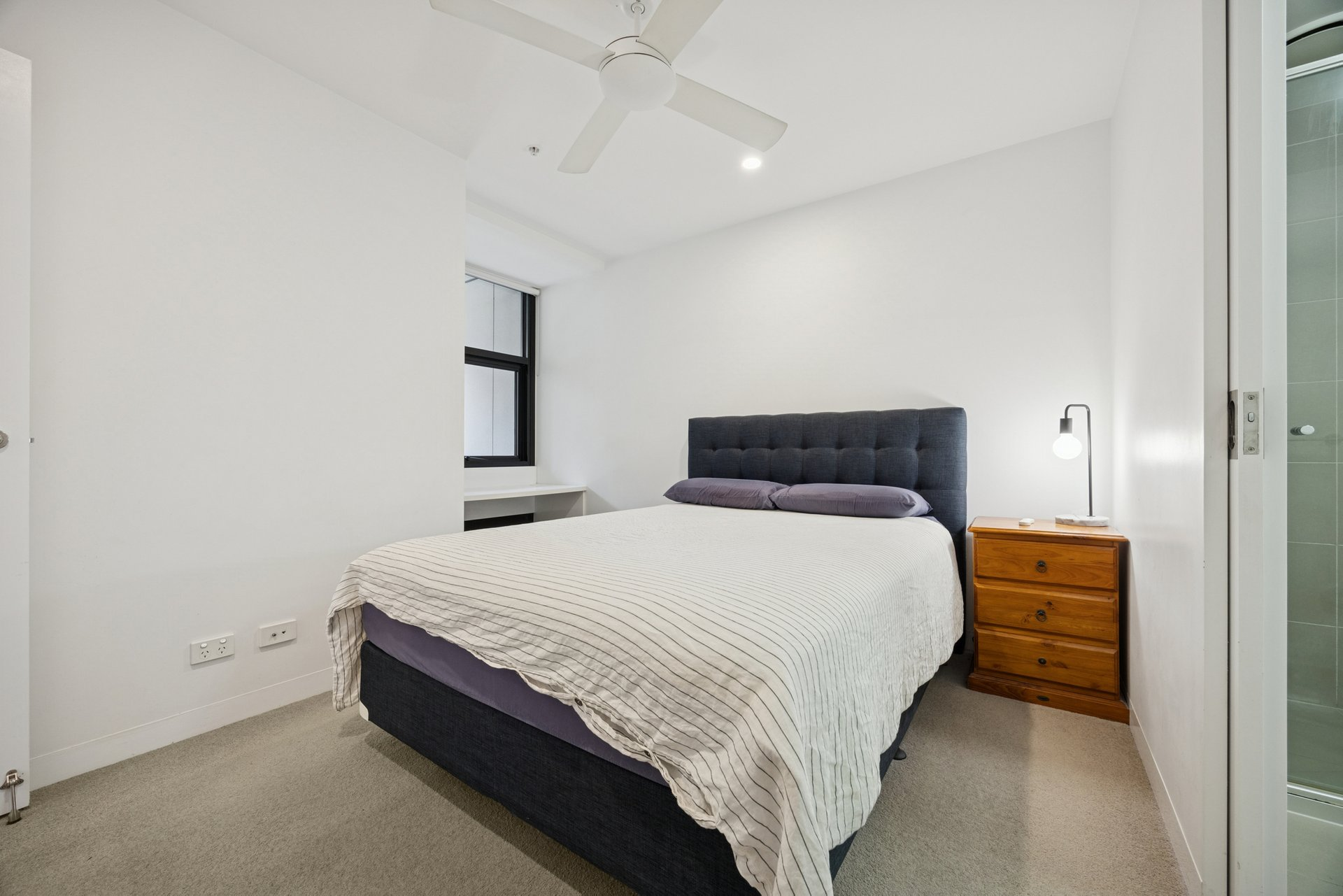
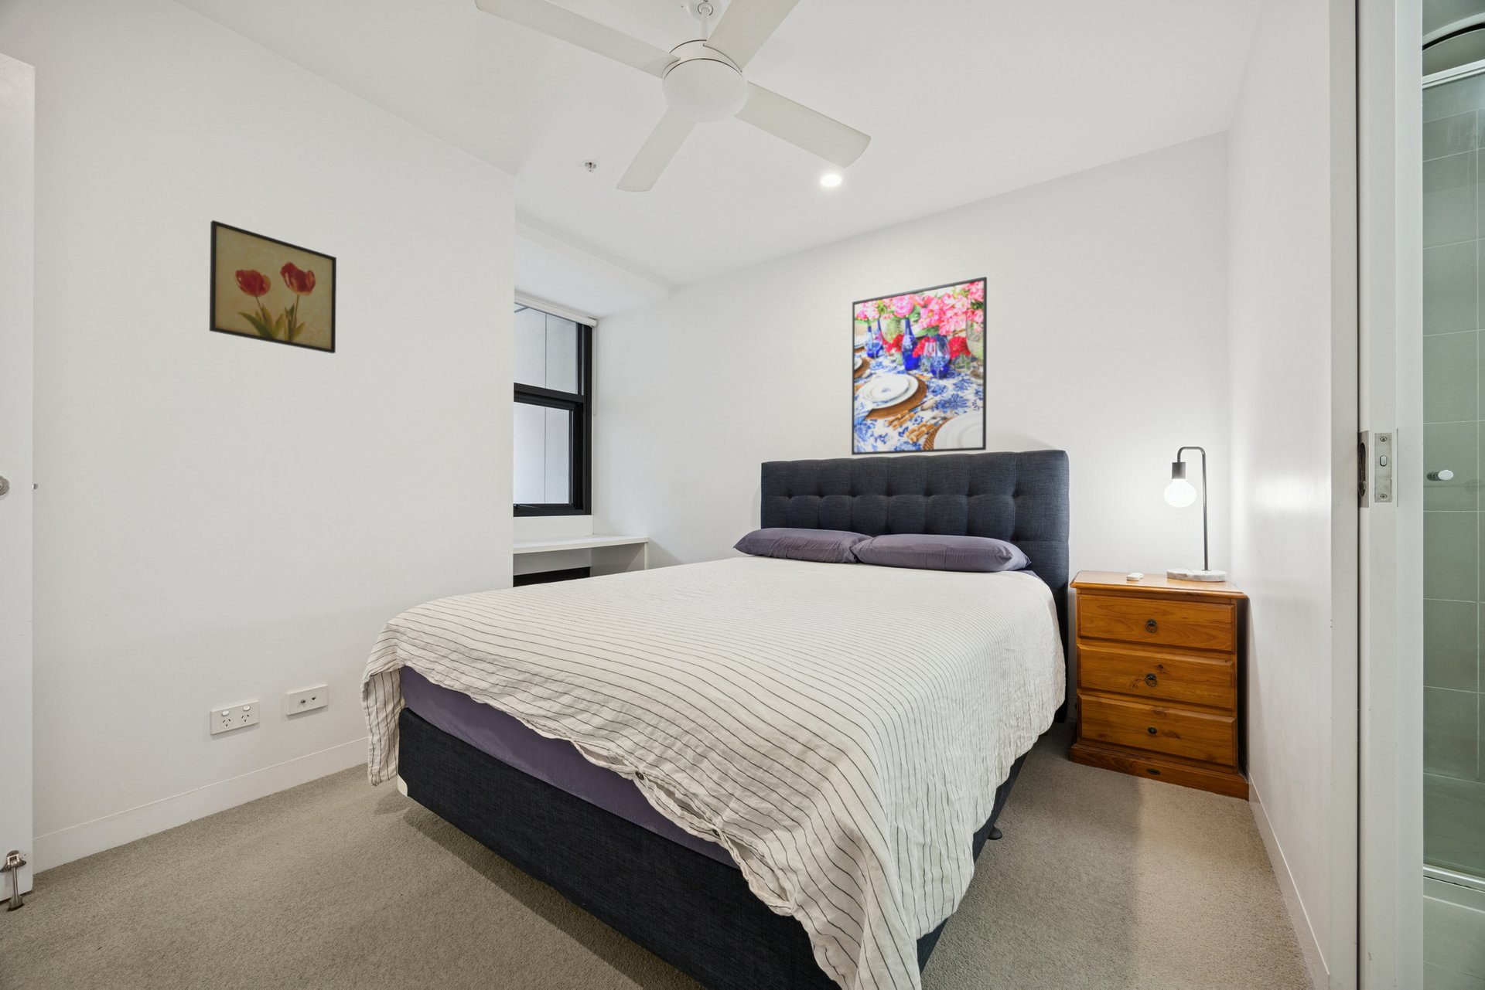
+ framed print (914, 371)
+ wall art (276, 292)
